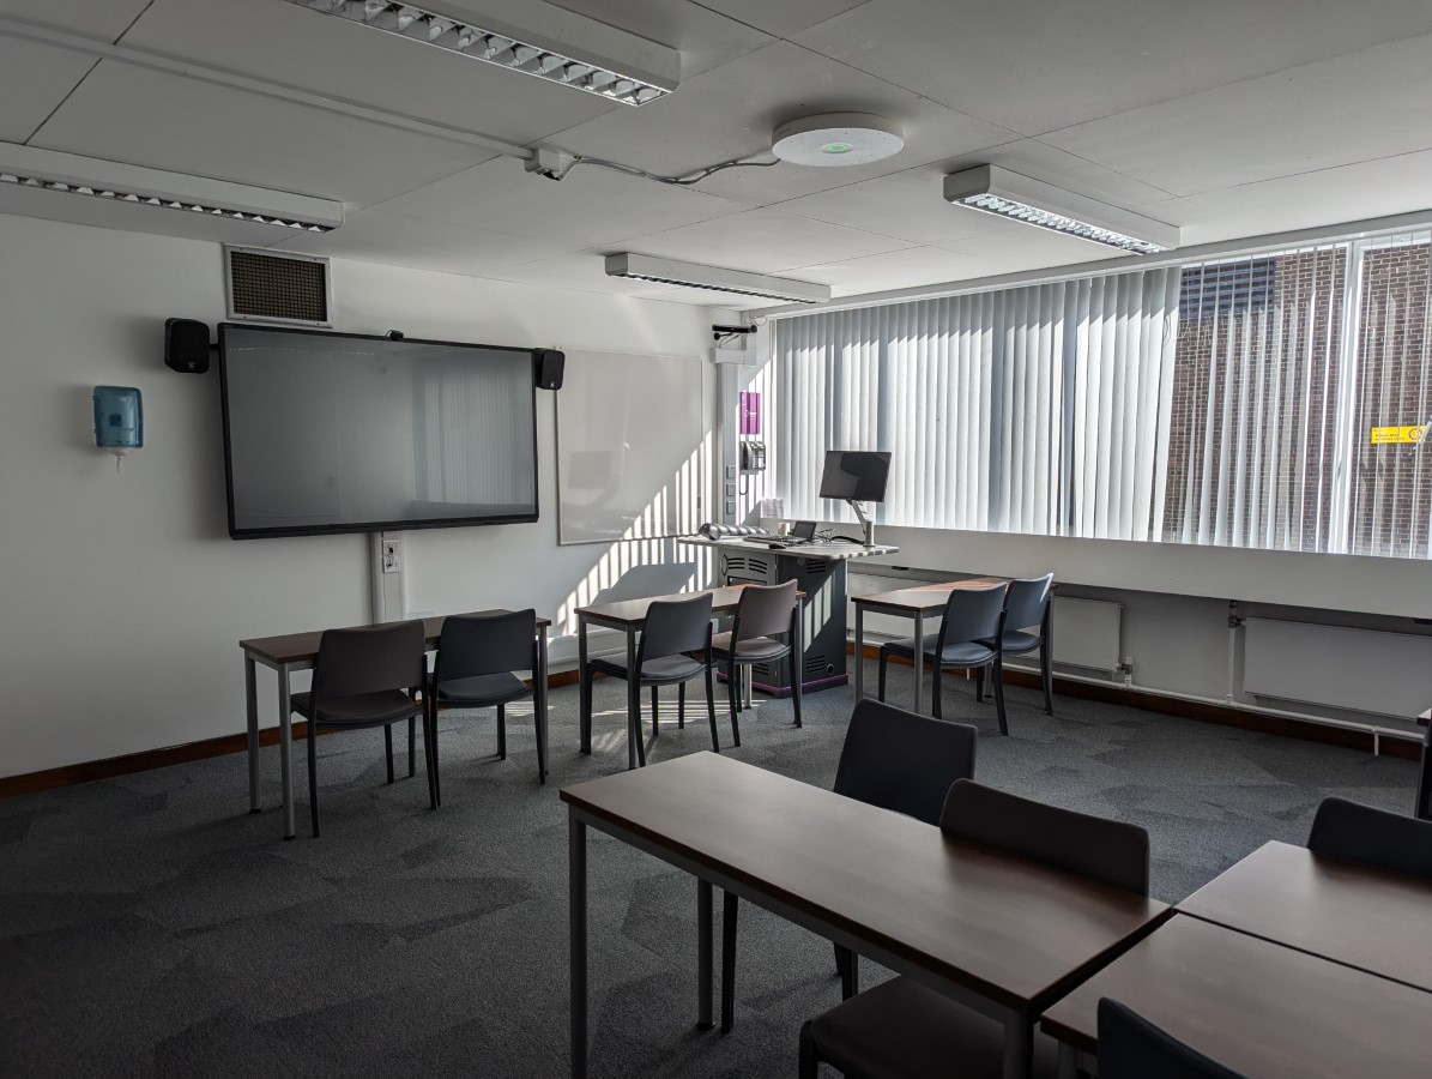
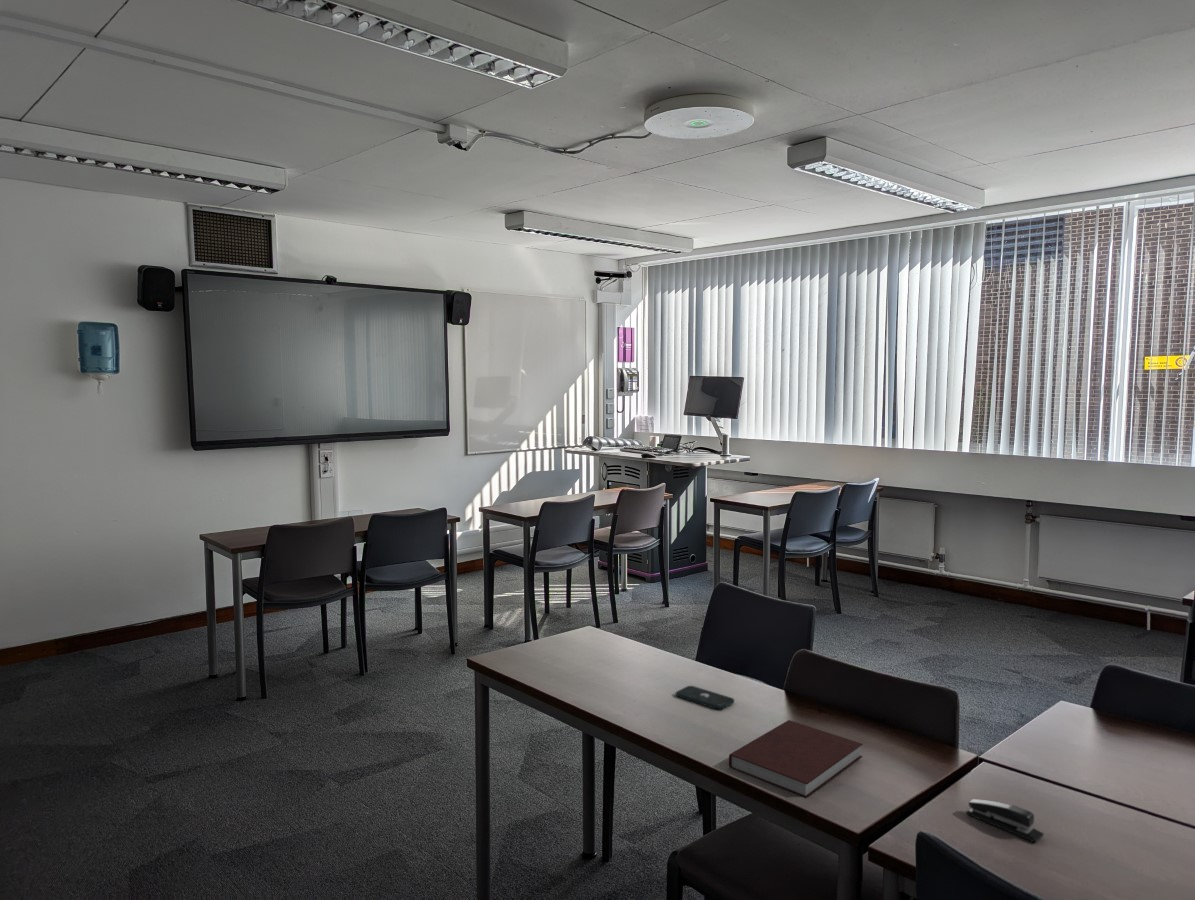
+ stapler (1003, 814)
+ notebook (796, 755)
+ smartphone (704, 697)
